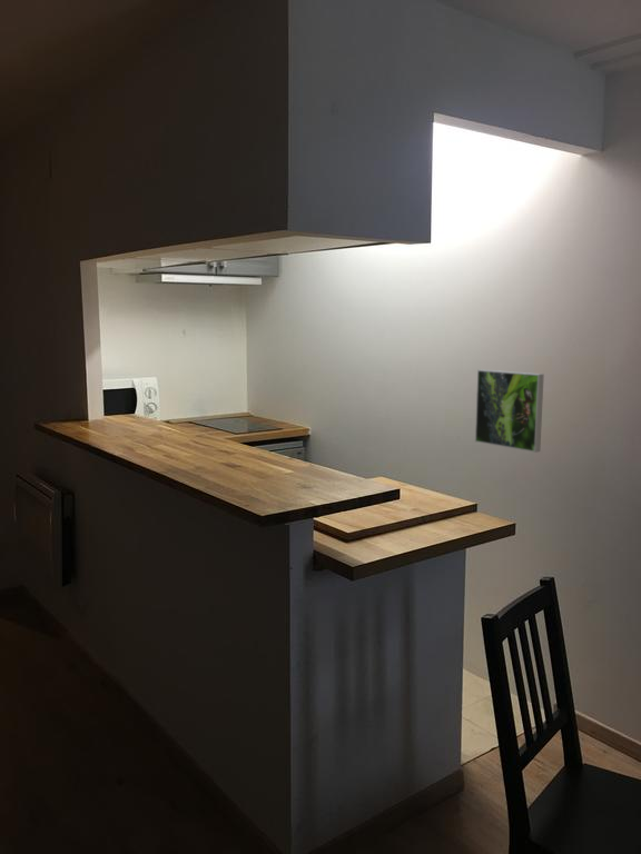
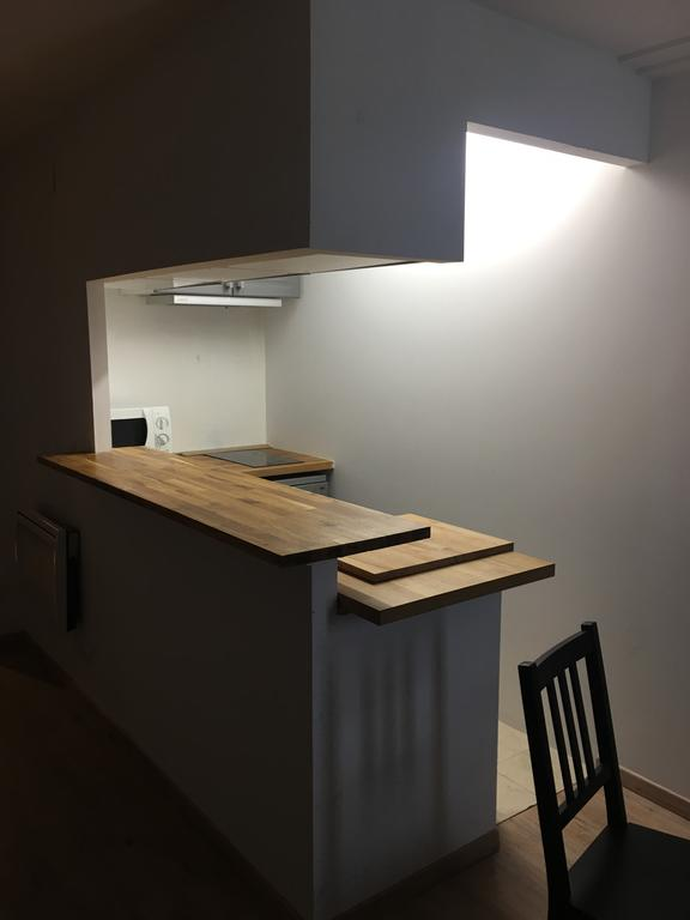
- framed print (507, 409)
